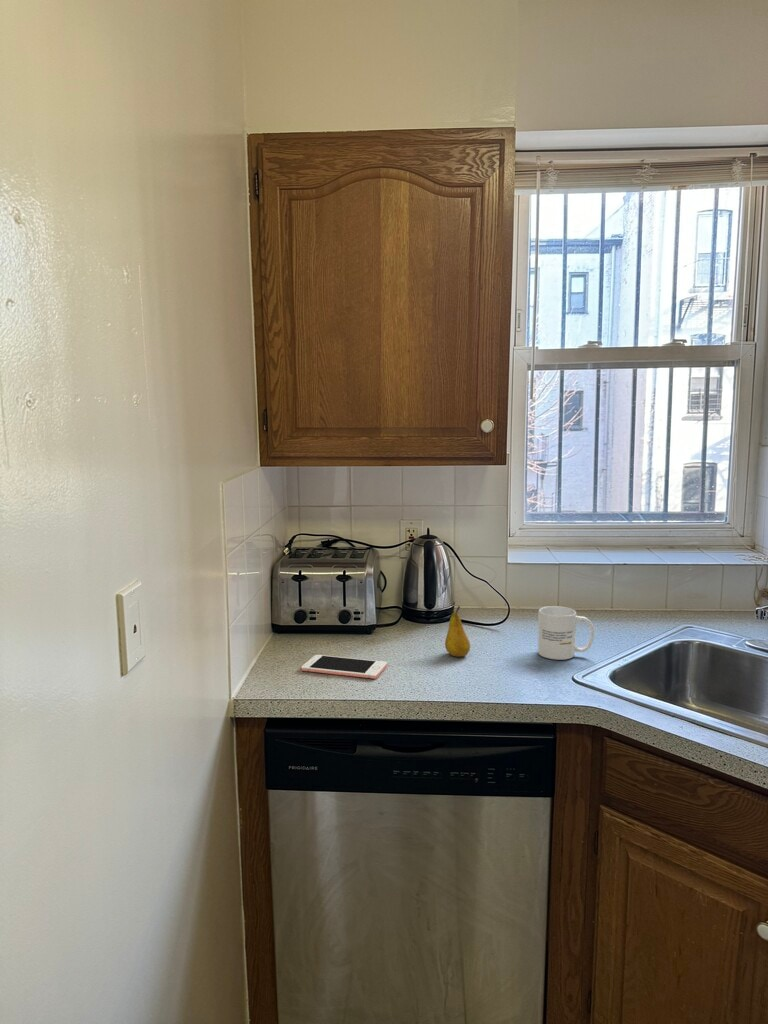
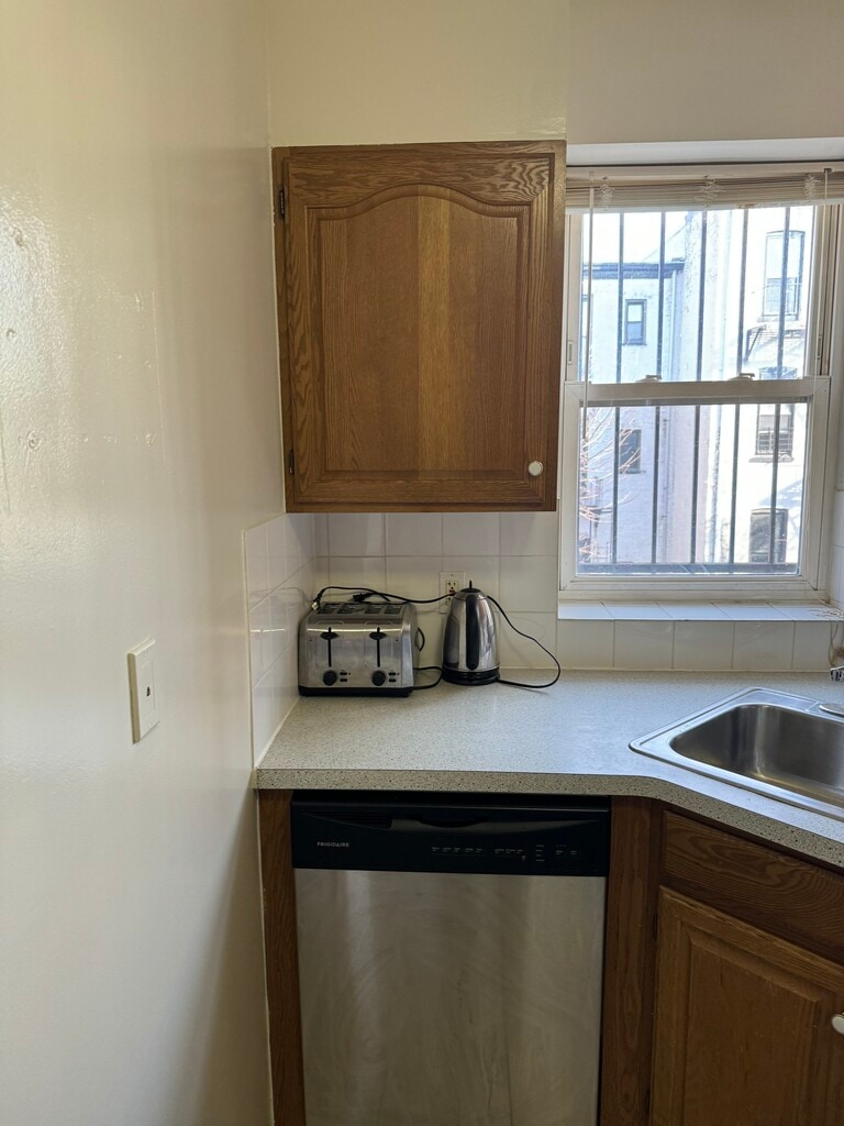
- mug (563, 632)
- cell phone (344, 666)
- fruit (457, 630)
